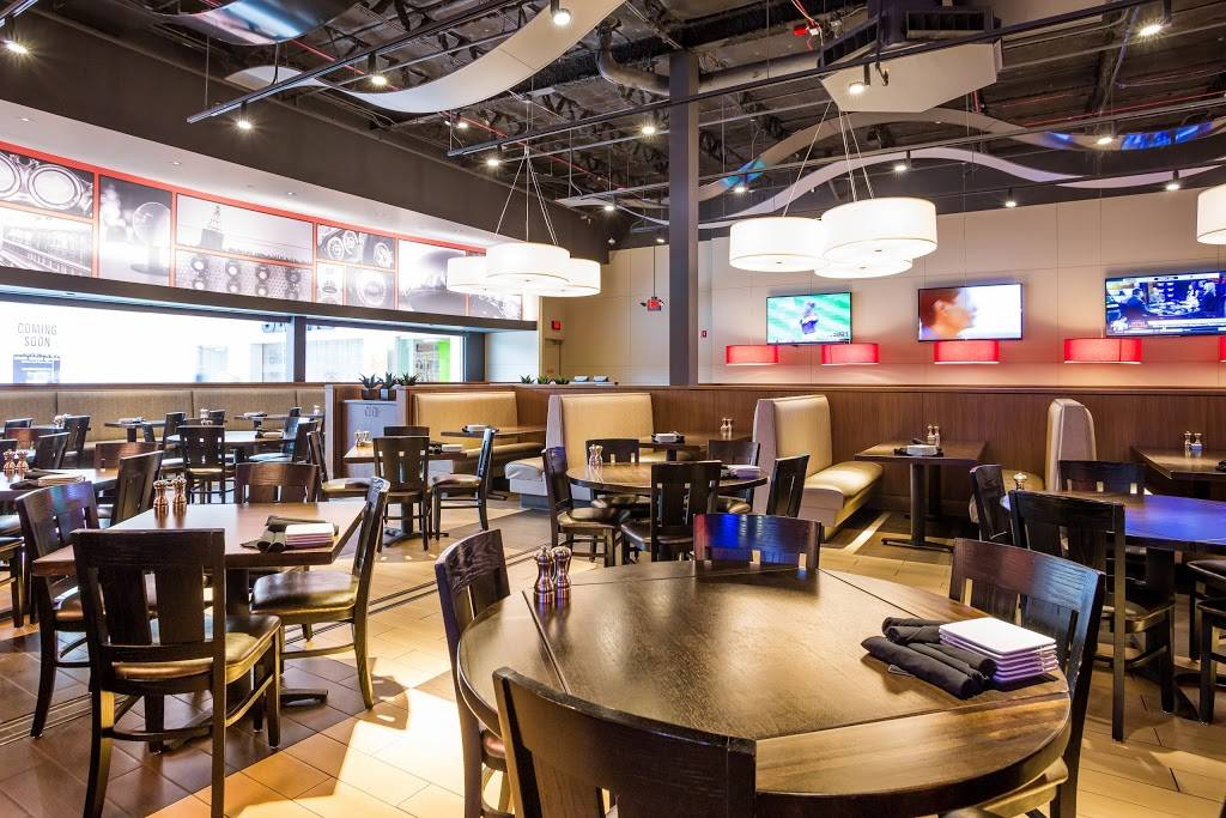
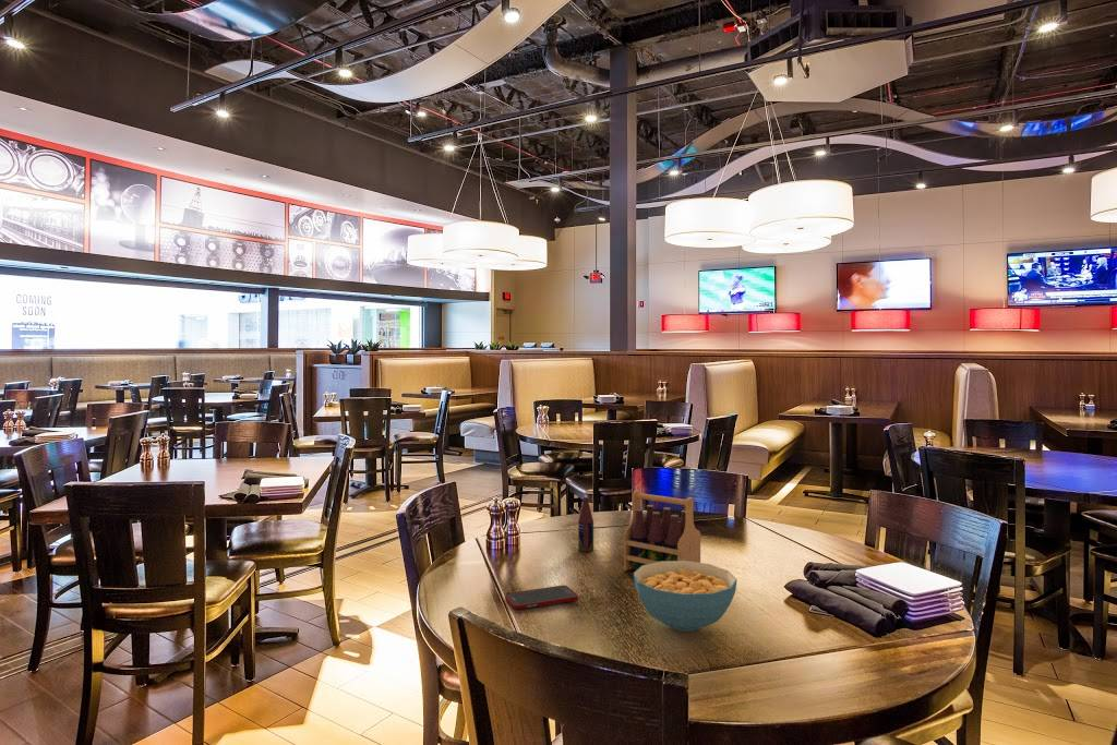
+ cereal bowl (684, 600)
+ cell phone (541, 597)
+ bottle rack (628, 526)
